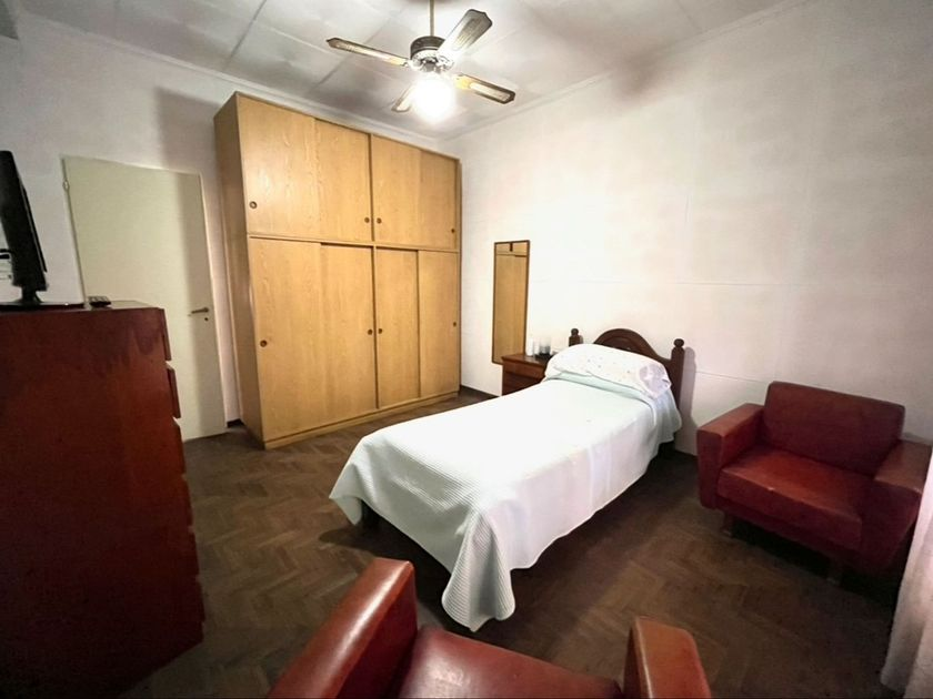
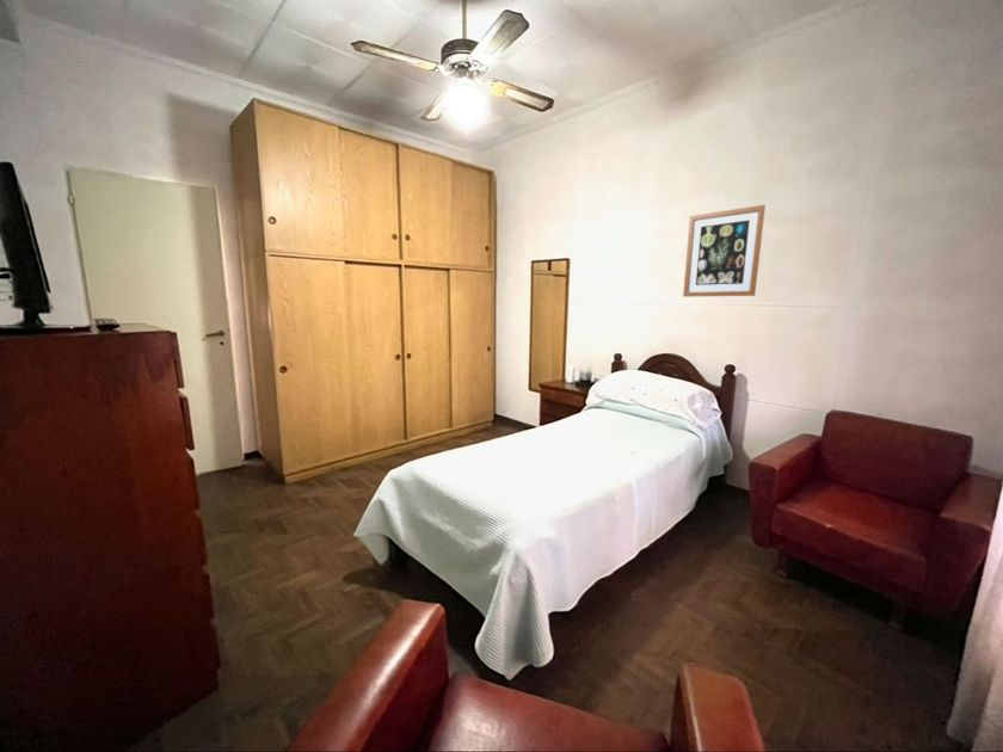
+ wall art (720, 254)
